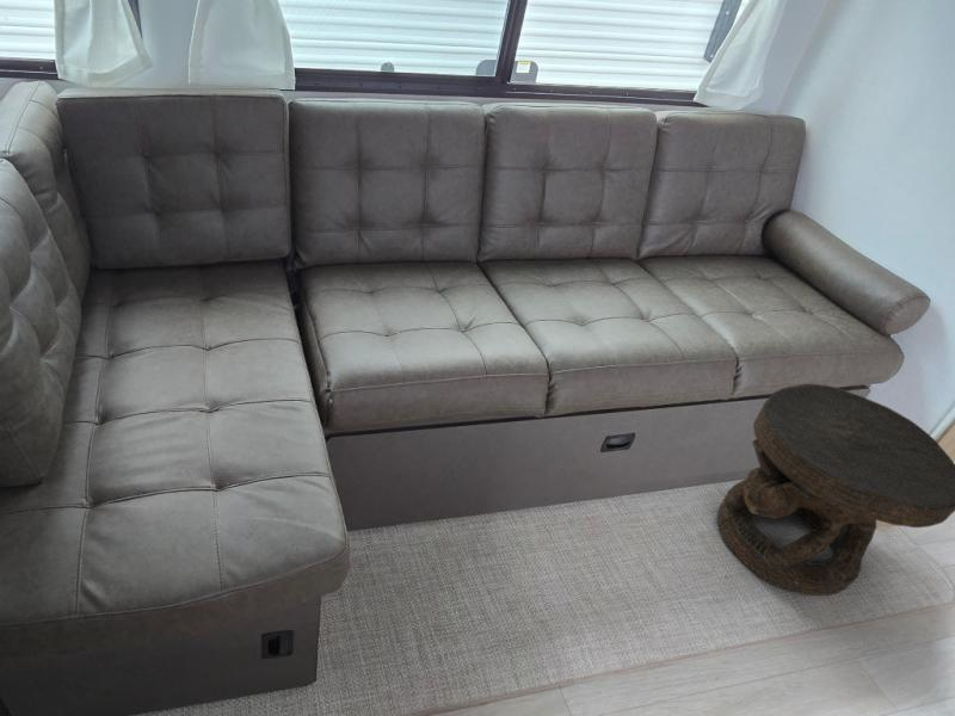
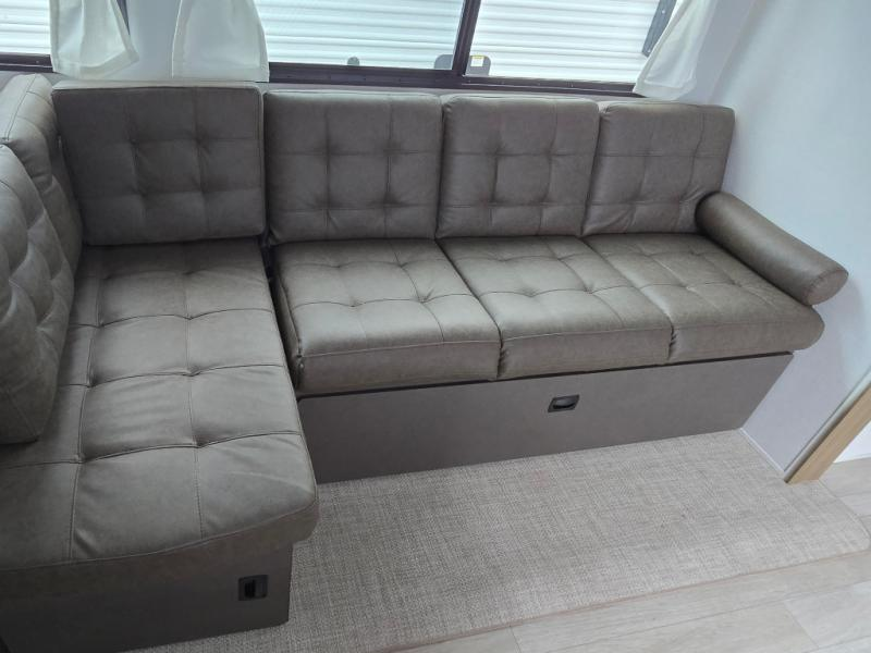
- side table (820, 490)
